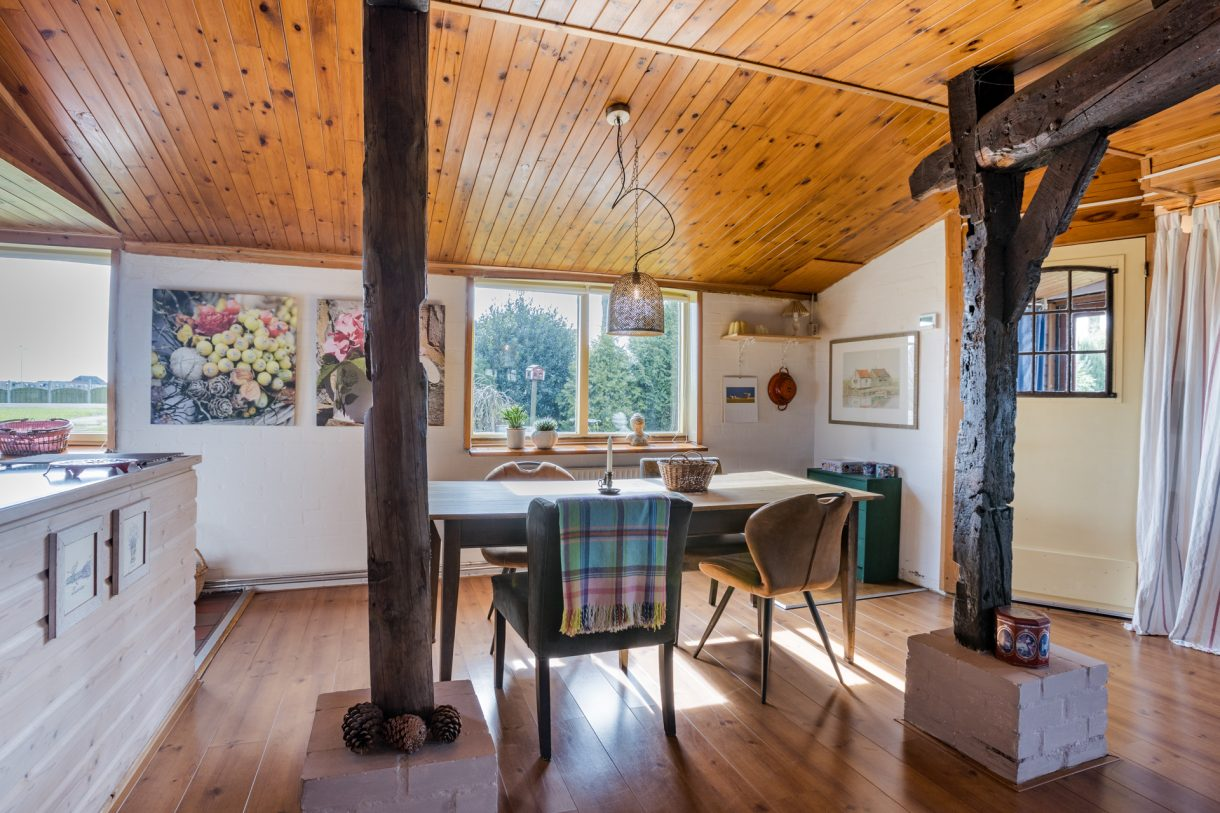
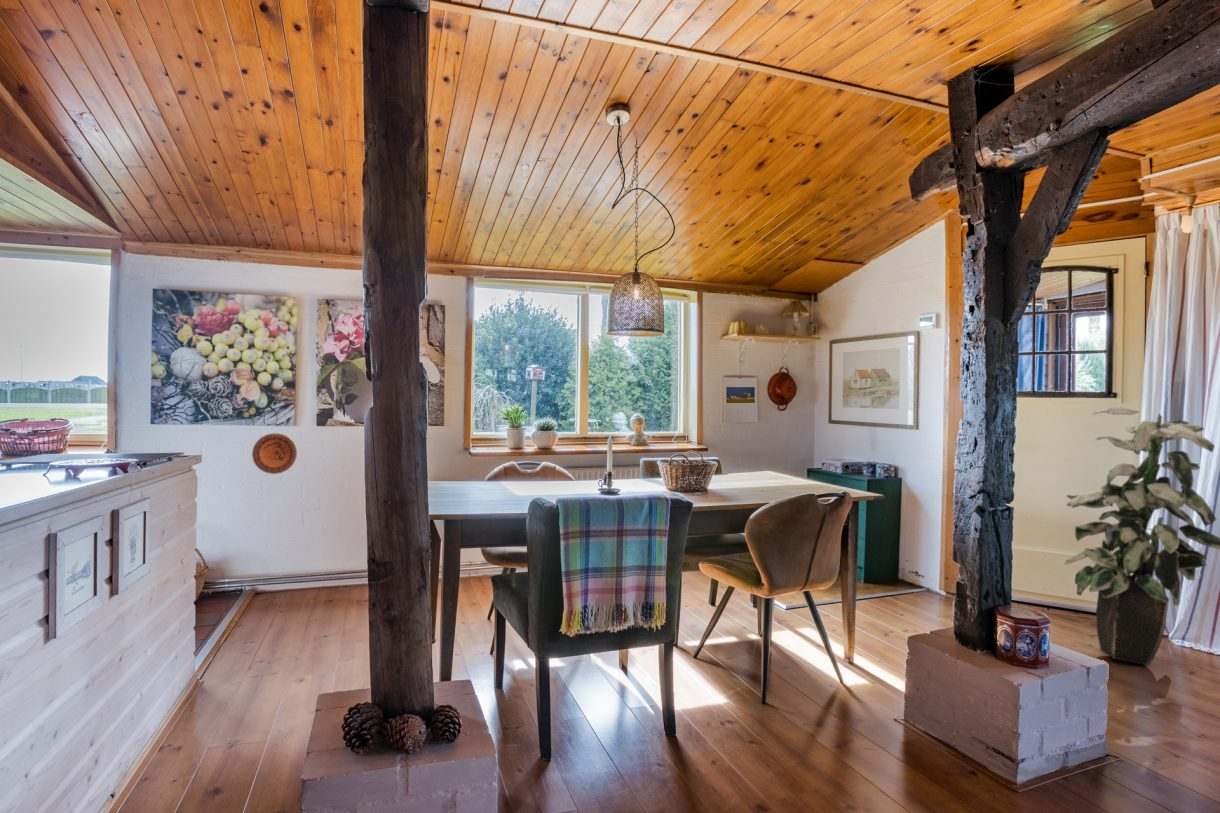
+ indoor plant (1134, 532)
+ decorative plate (274, 453)
